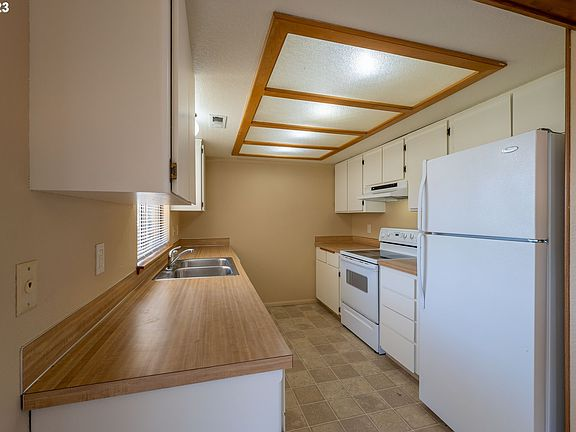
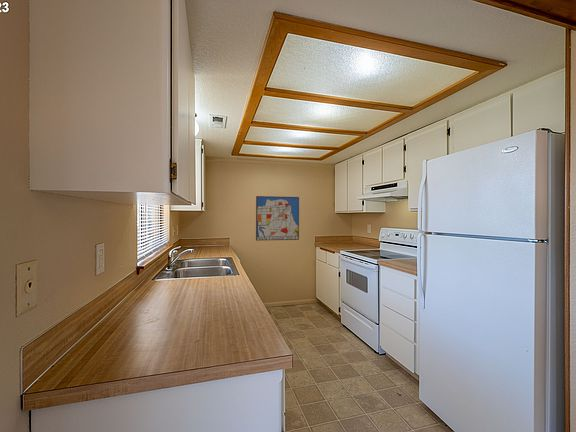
+ wall art (277, 218)
